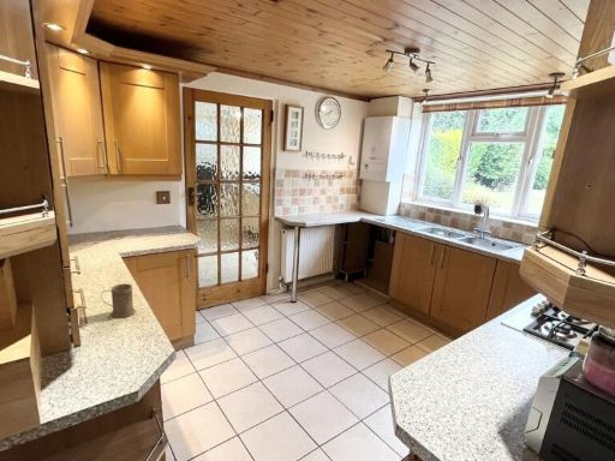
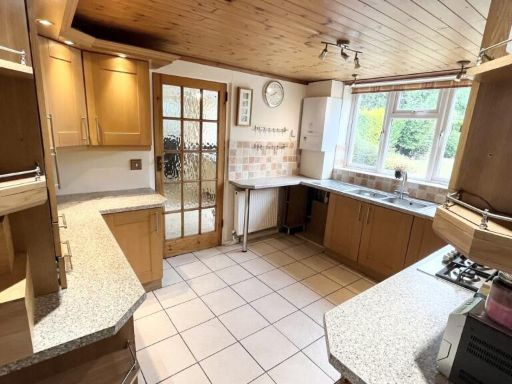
- mug (118, 300)
